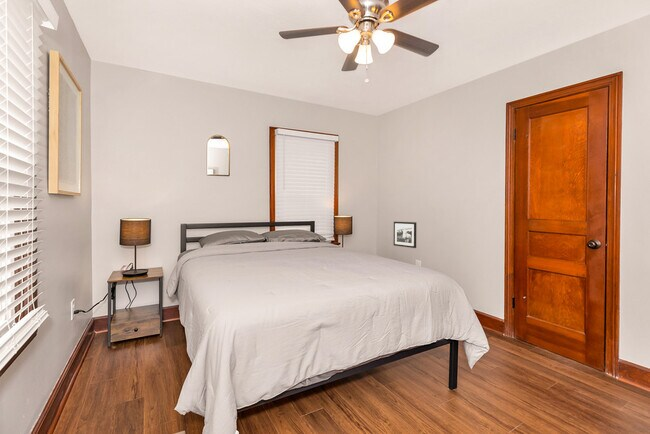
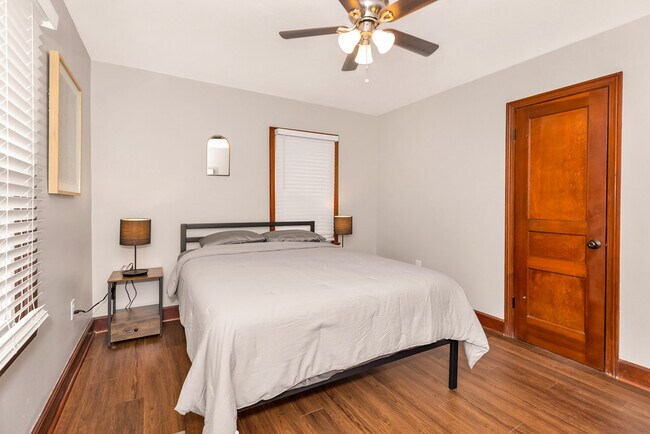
- picture frame (404, 234)
